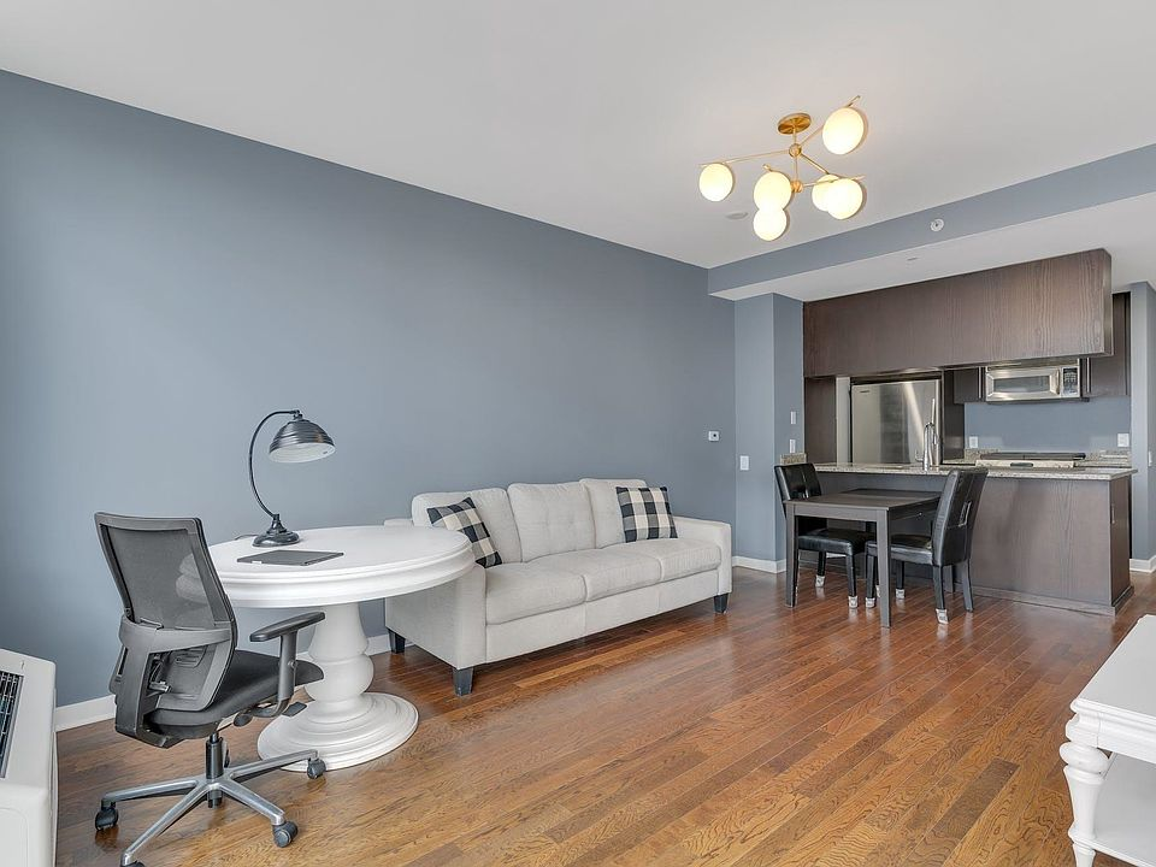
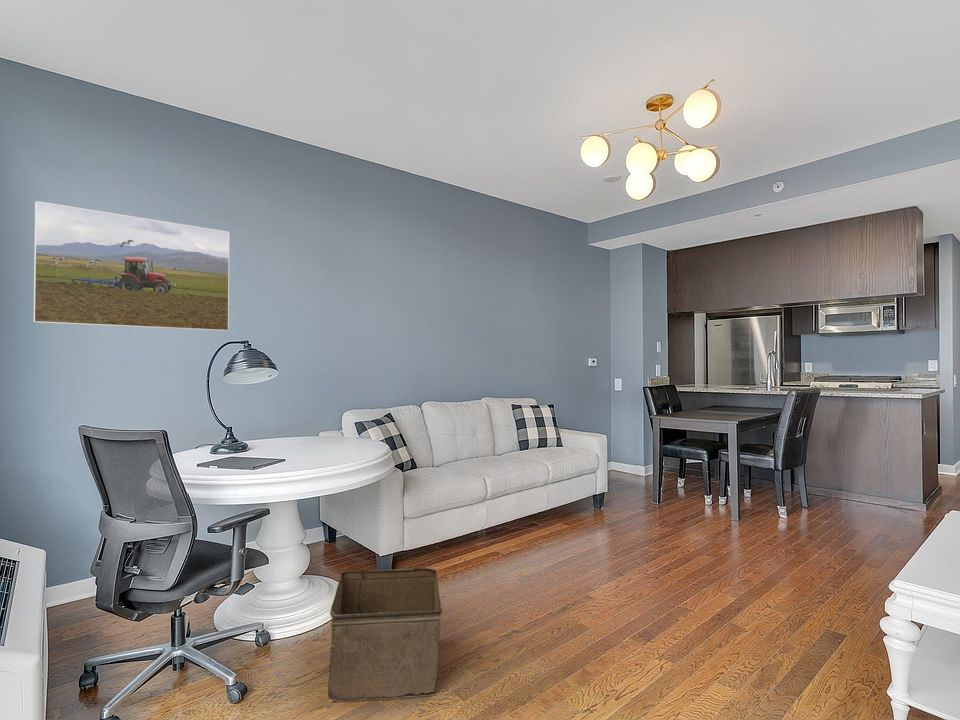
+ storage bin (385, 628)
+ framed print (141, 272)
